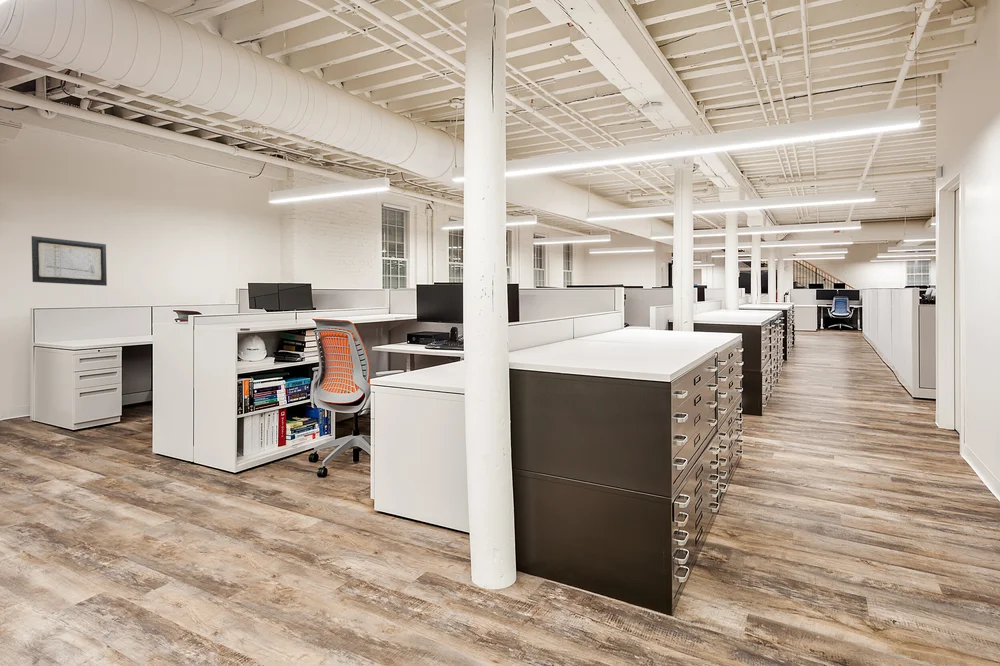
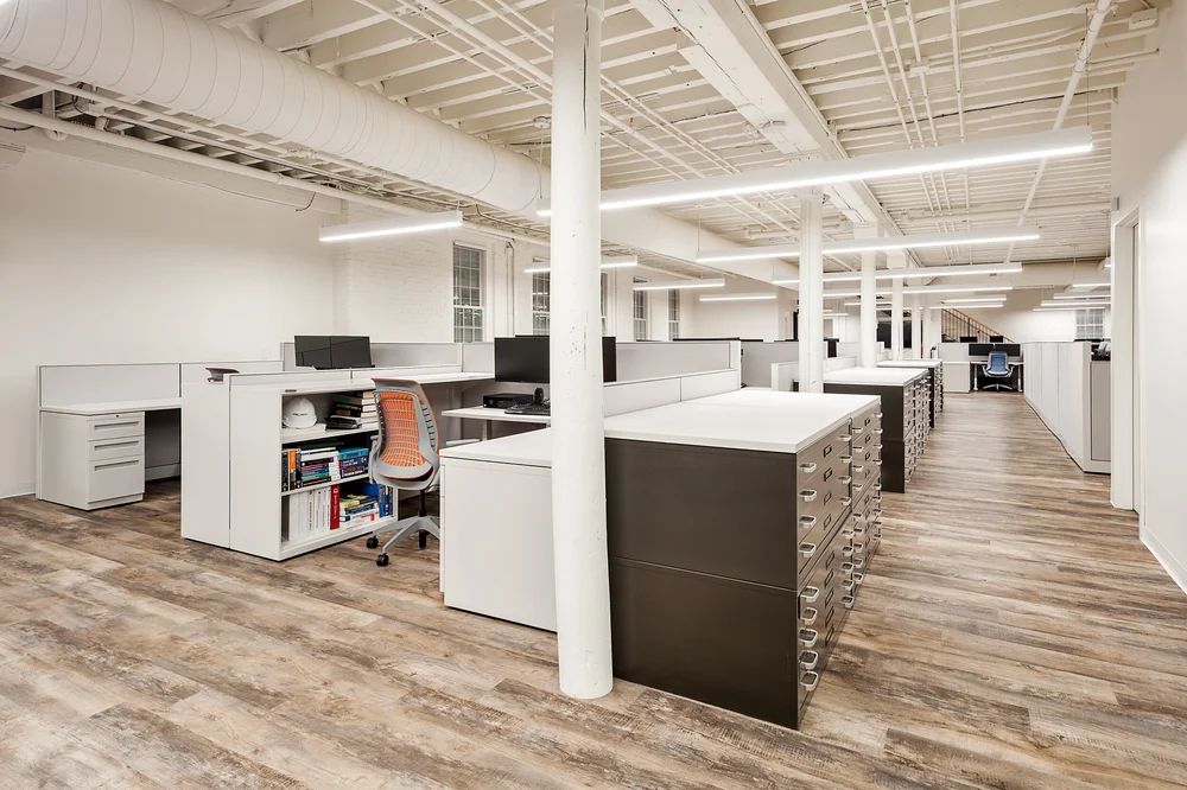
- wall art (71, 262)
